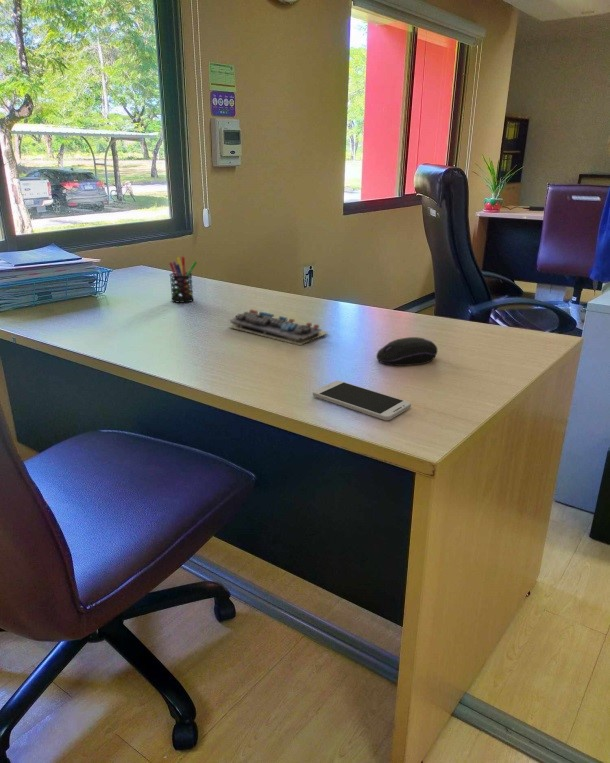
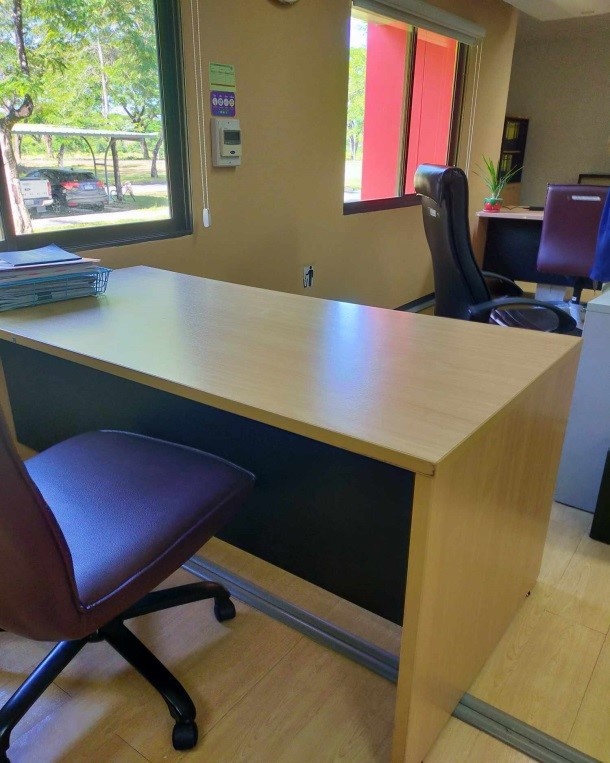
- smartphone (360, 398)
- pen holder (184, 277)
- computer keyboard (277, 324)
- computer mouse (407, 349)
